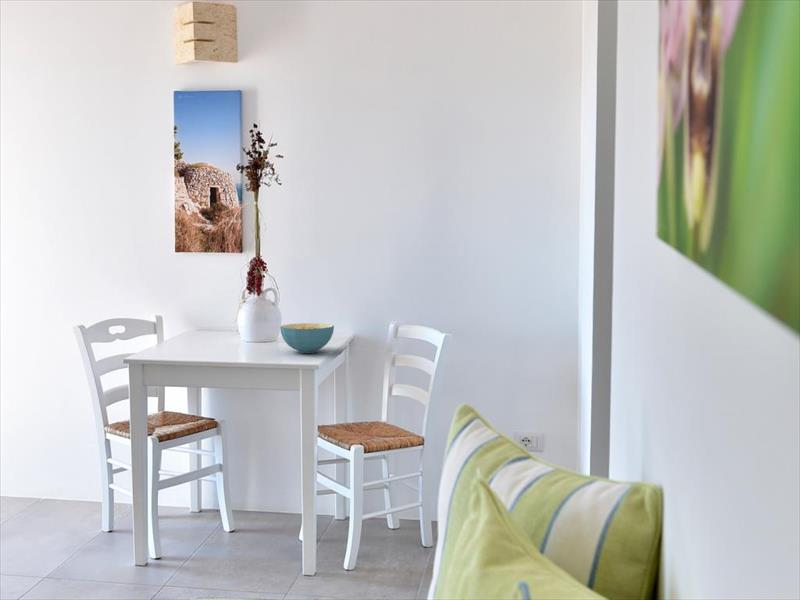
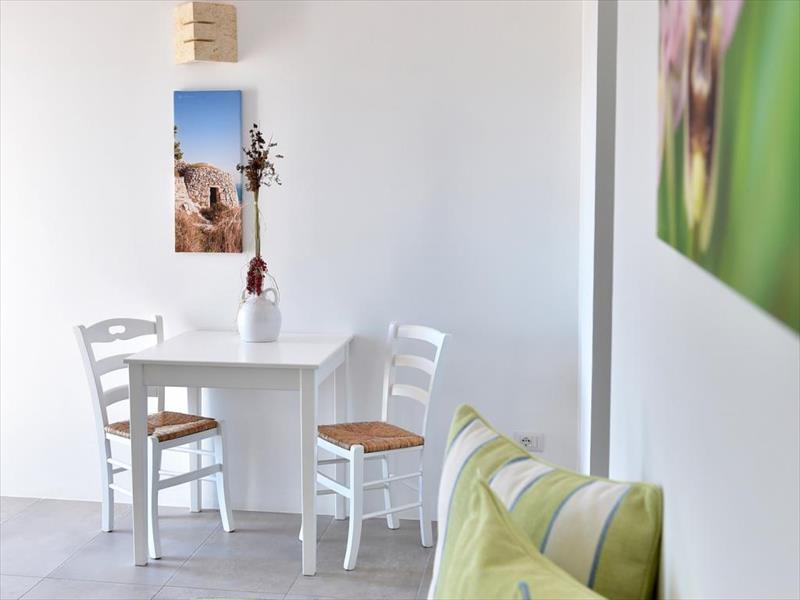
- cereal bowl (307, 339)
